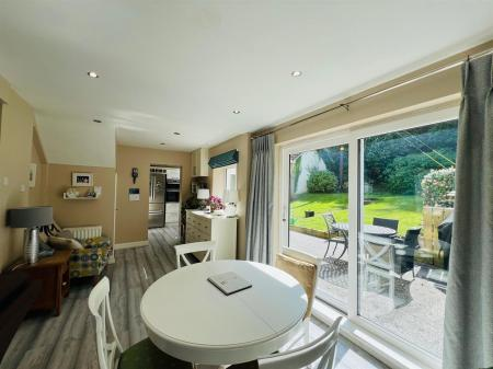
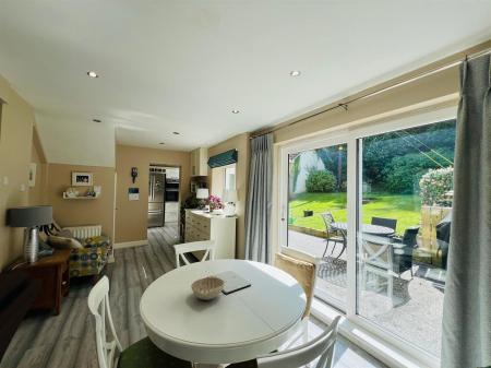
+ decorative bowl (207, 288)
